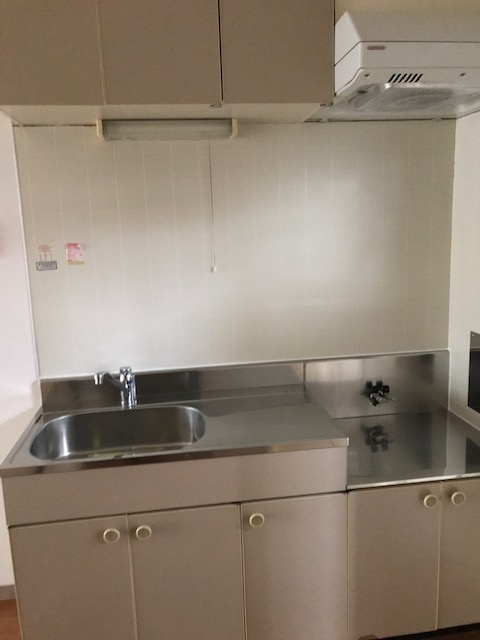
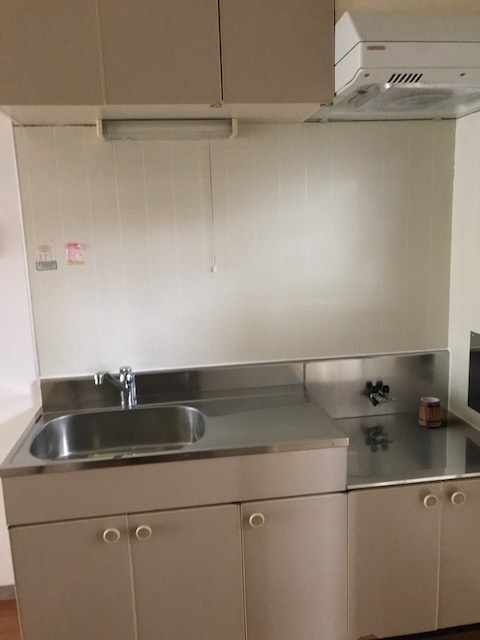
+ mug (428, 411)
